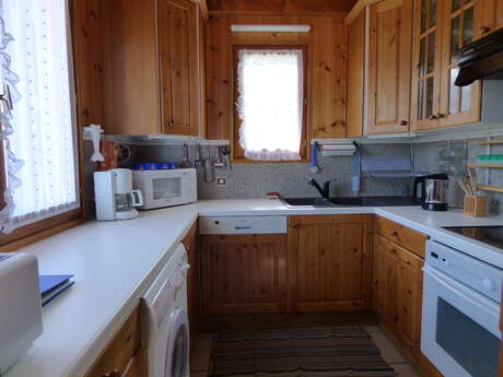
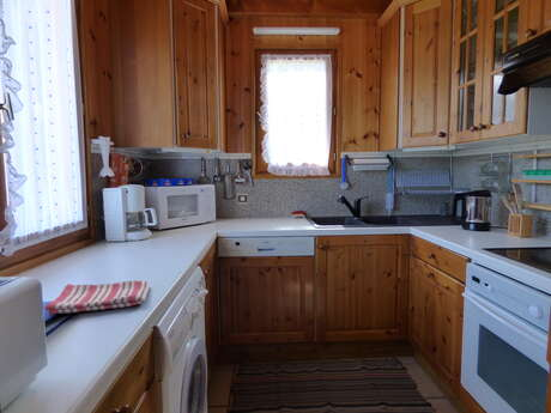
+ dish towel (103, 293)
